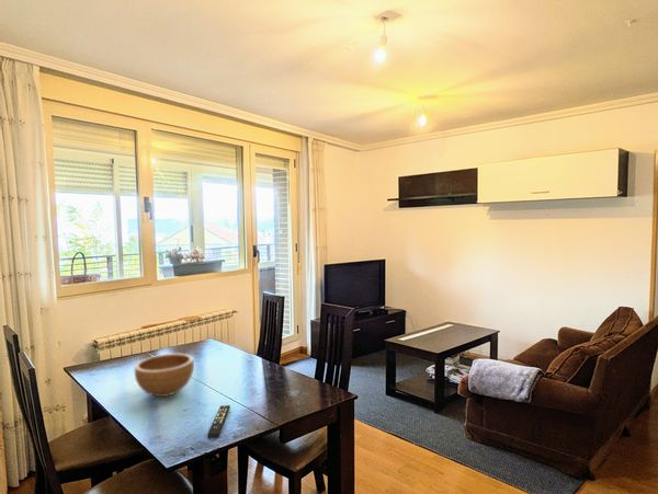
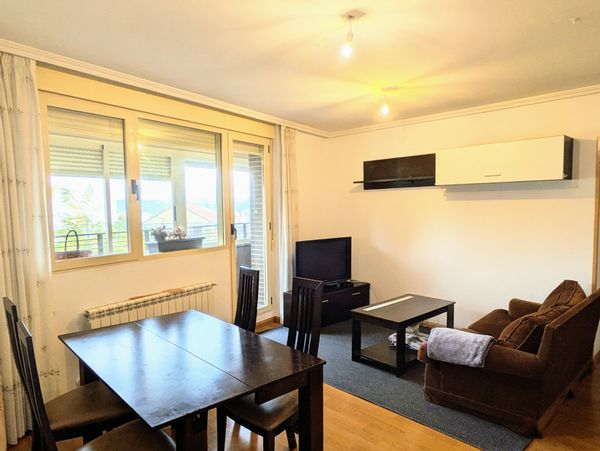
- bowl (164, 378)
- remote control (219, 420)
